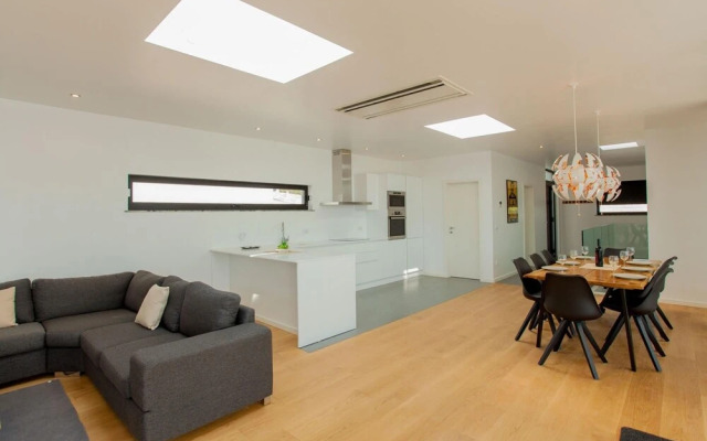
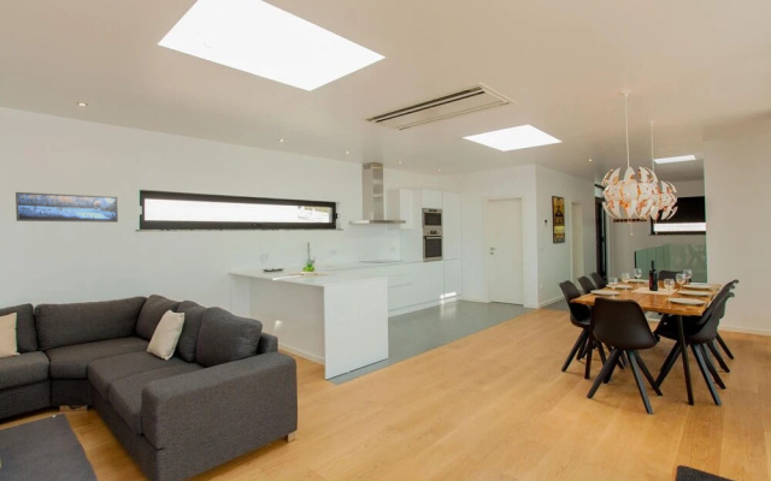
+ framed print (70, 208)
